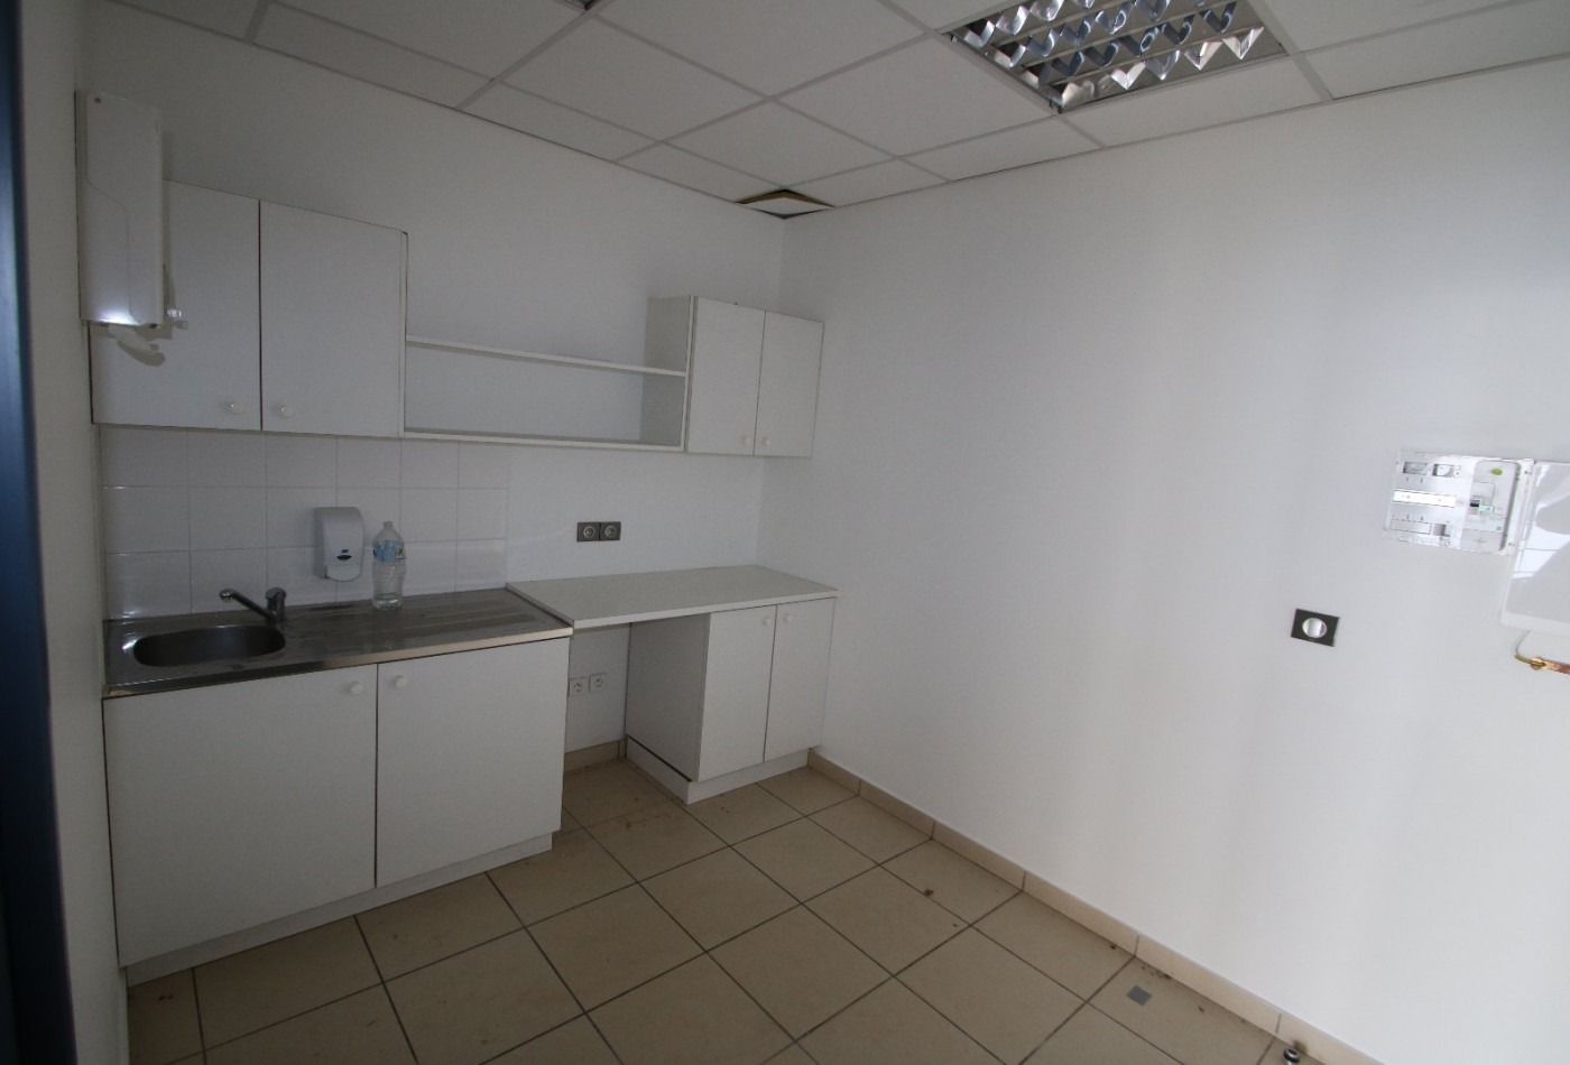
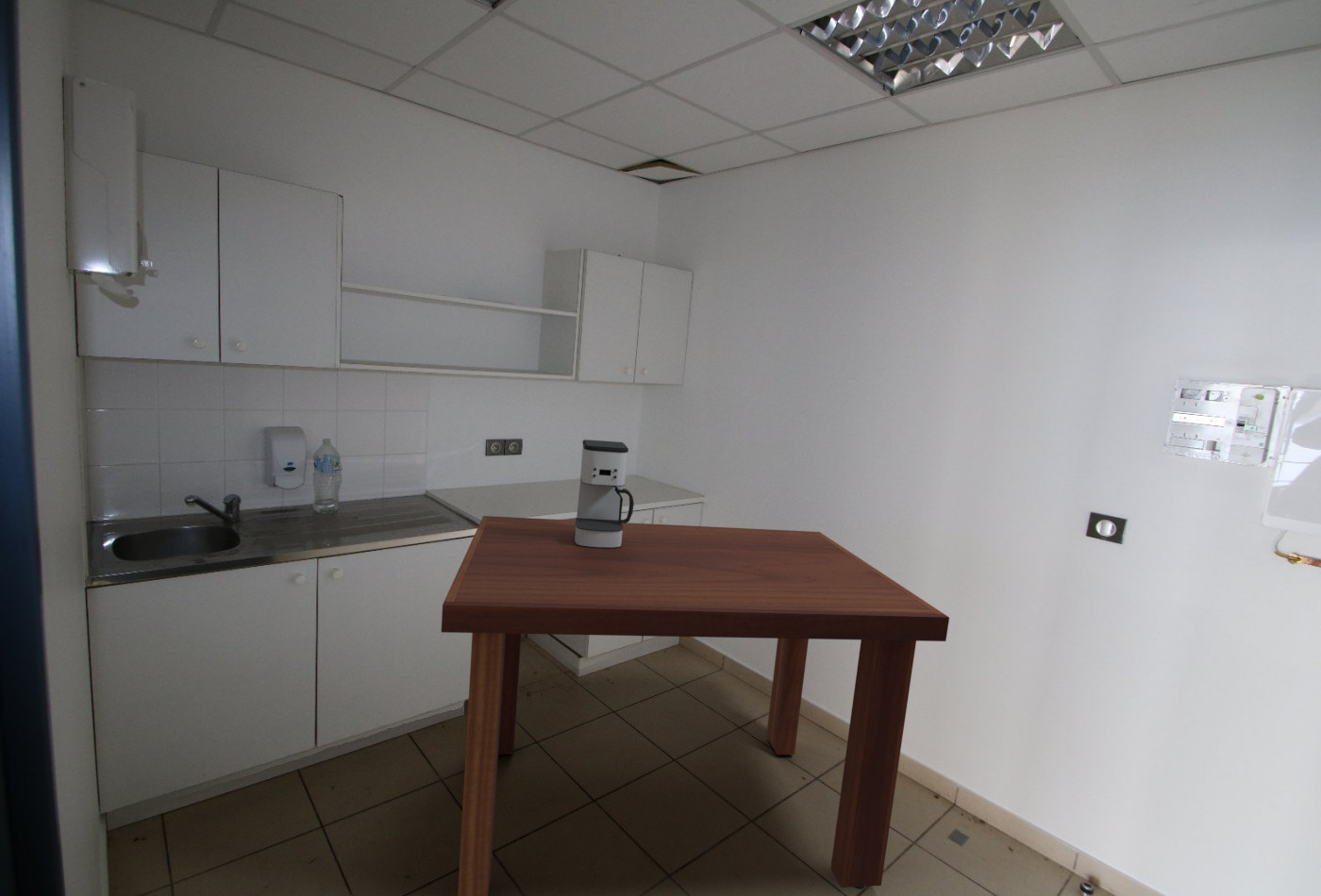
+ coffee maker (606, 492)
+ dining table (668, 636)
